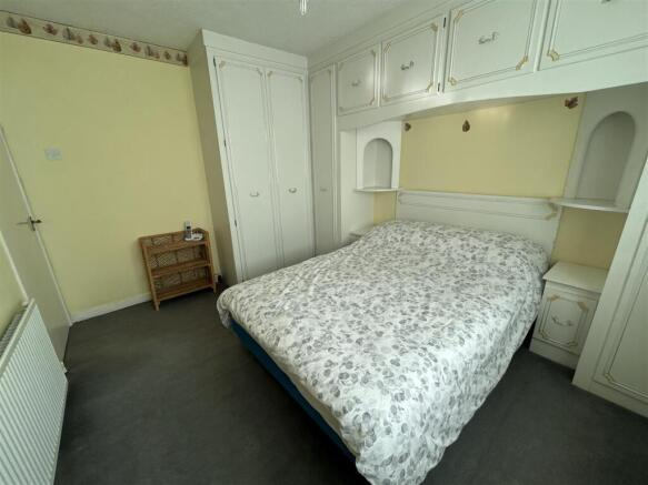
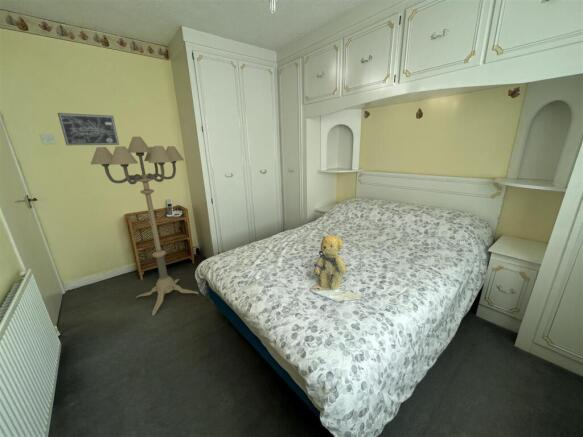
+ floor lamp (153, 223)
+ teddy bear (334, 265)
+ wall art (90, 130)
